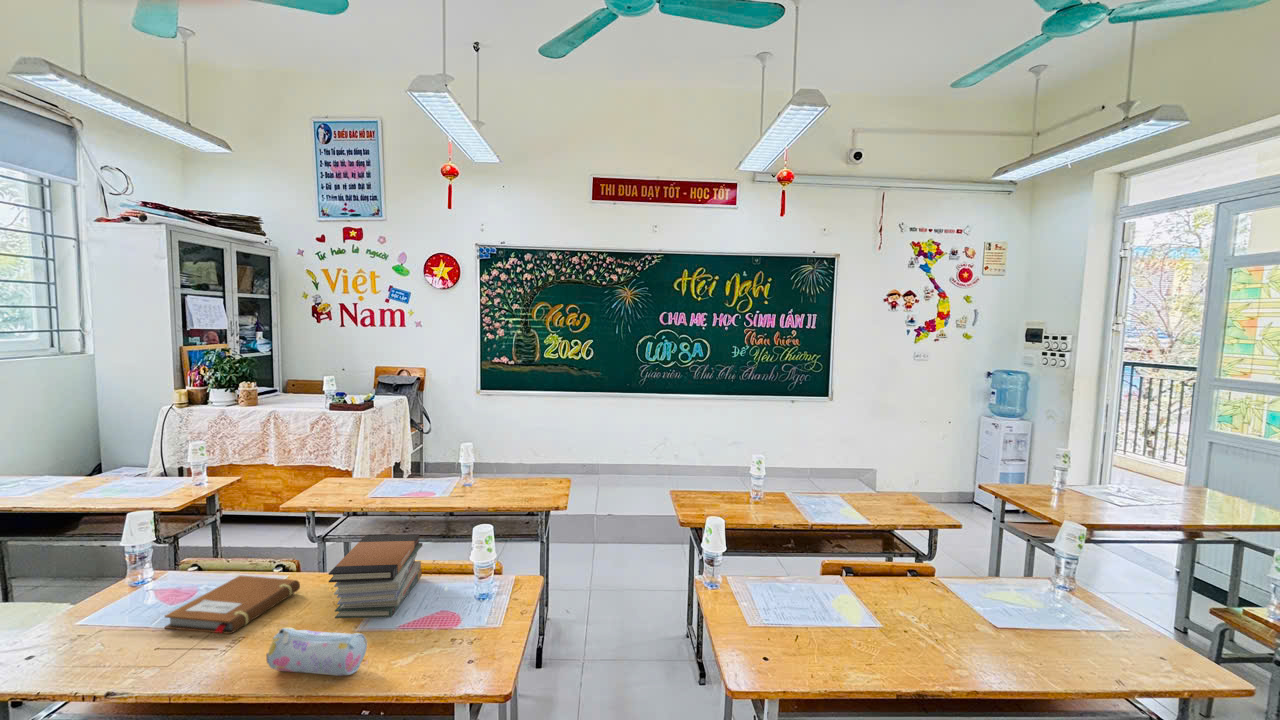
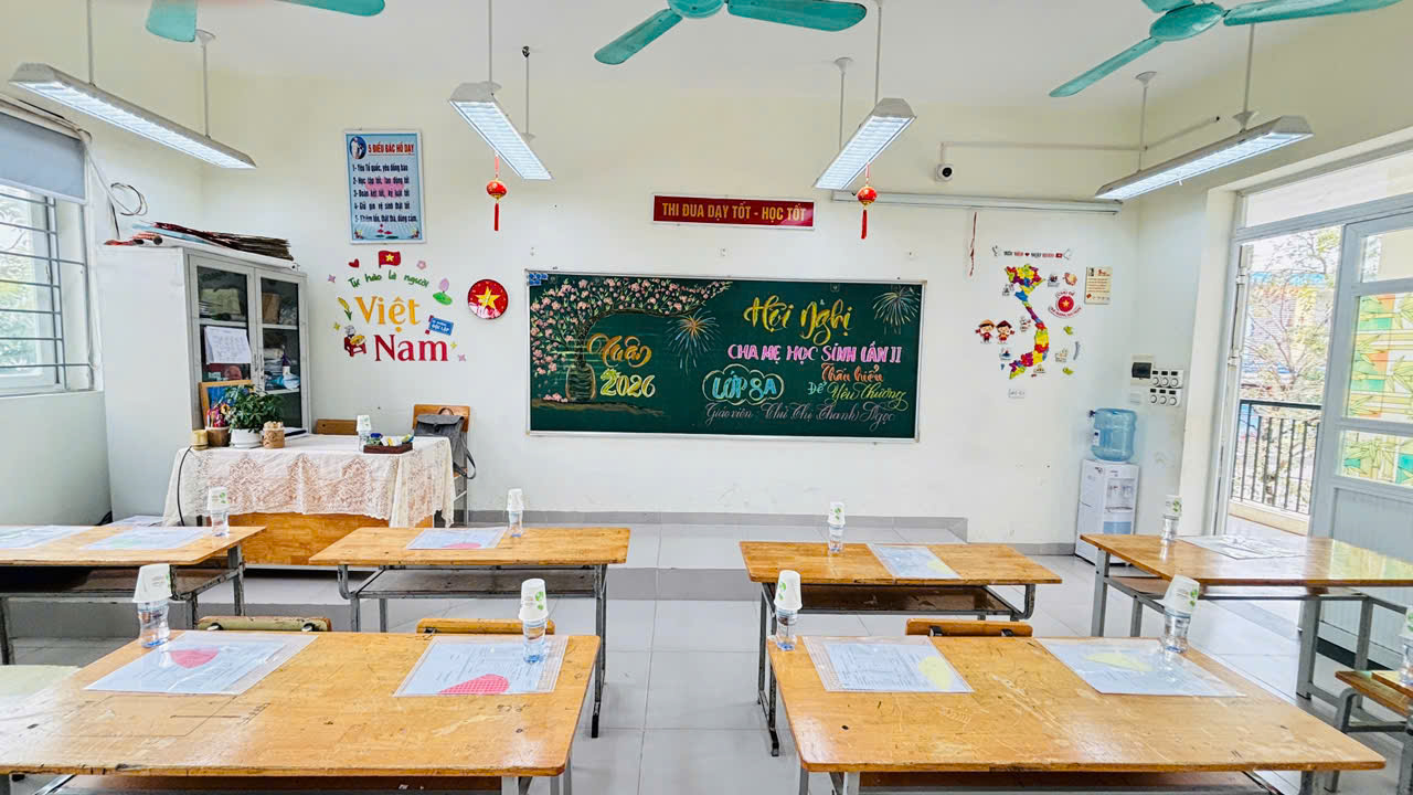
- pencil case (318, 649)
- book stack (379, 574)
- notebook (235, 603)
